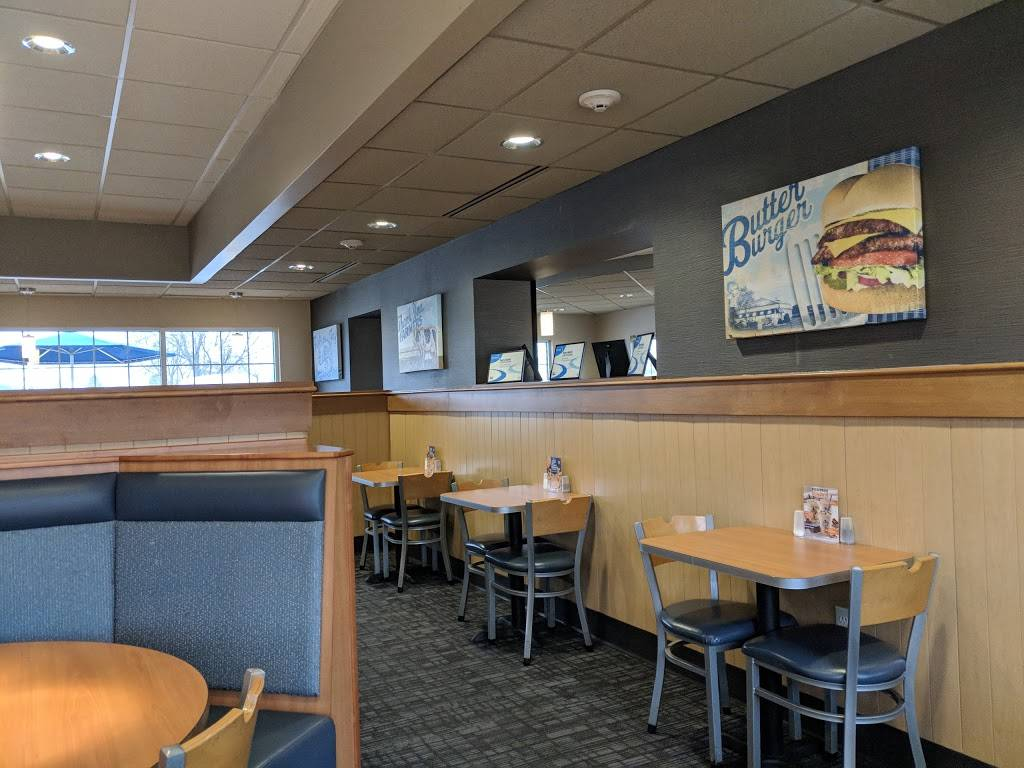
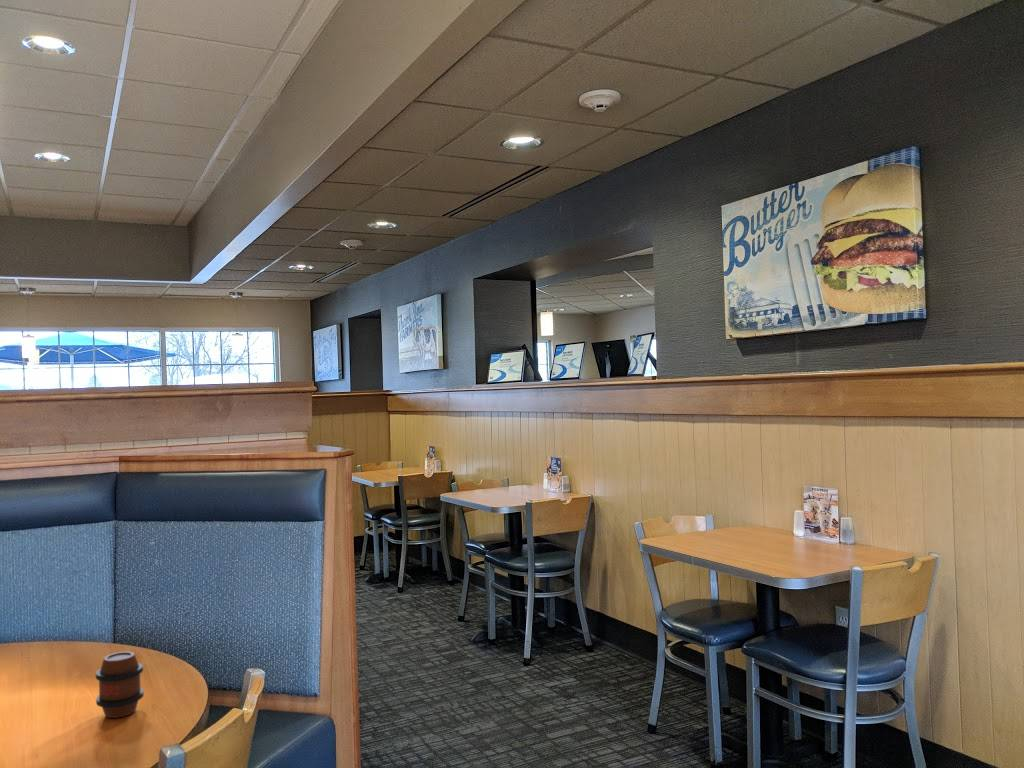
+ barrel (119, 684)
